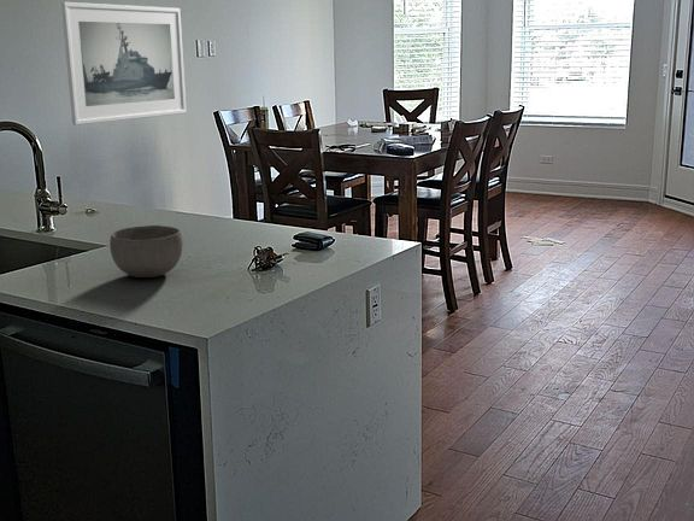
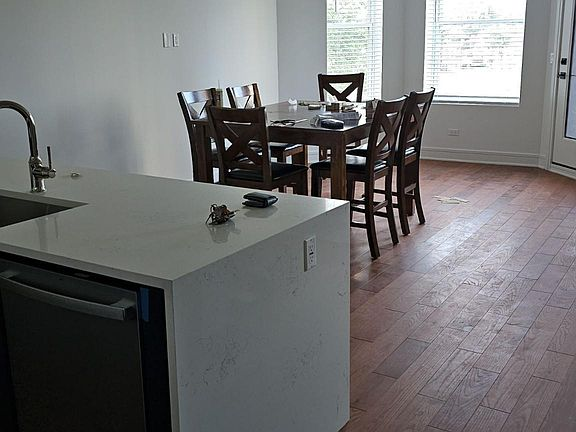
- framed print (129, 63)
- bowl (147, 252)
